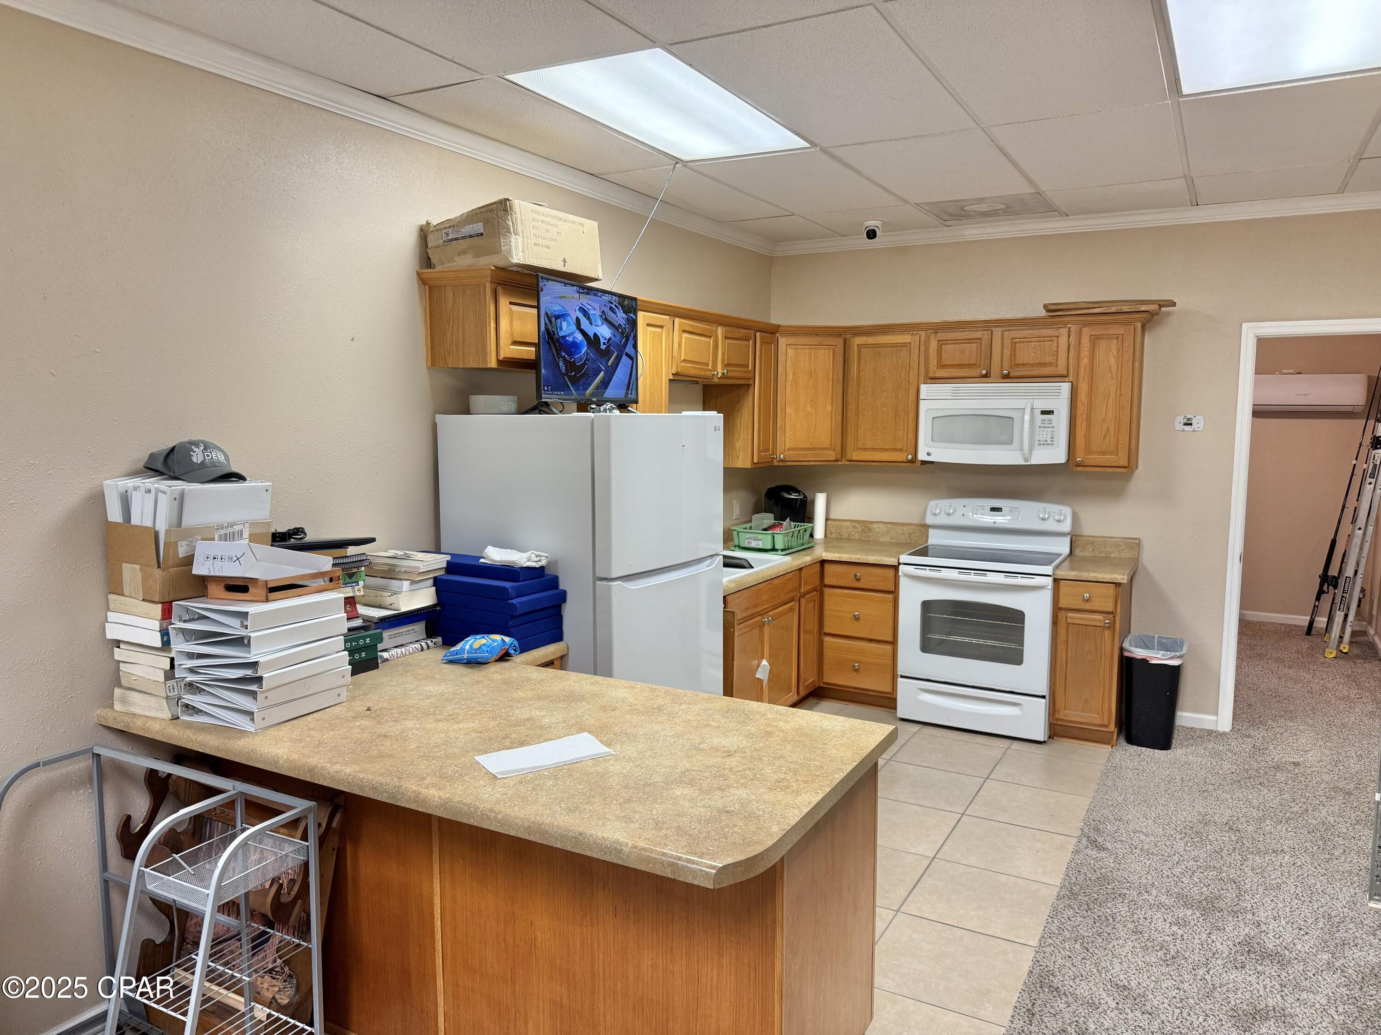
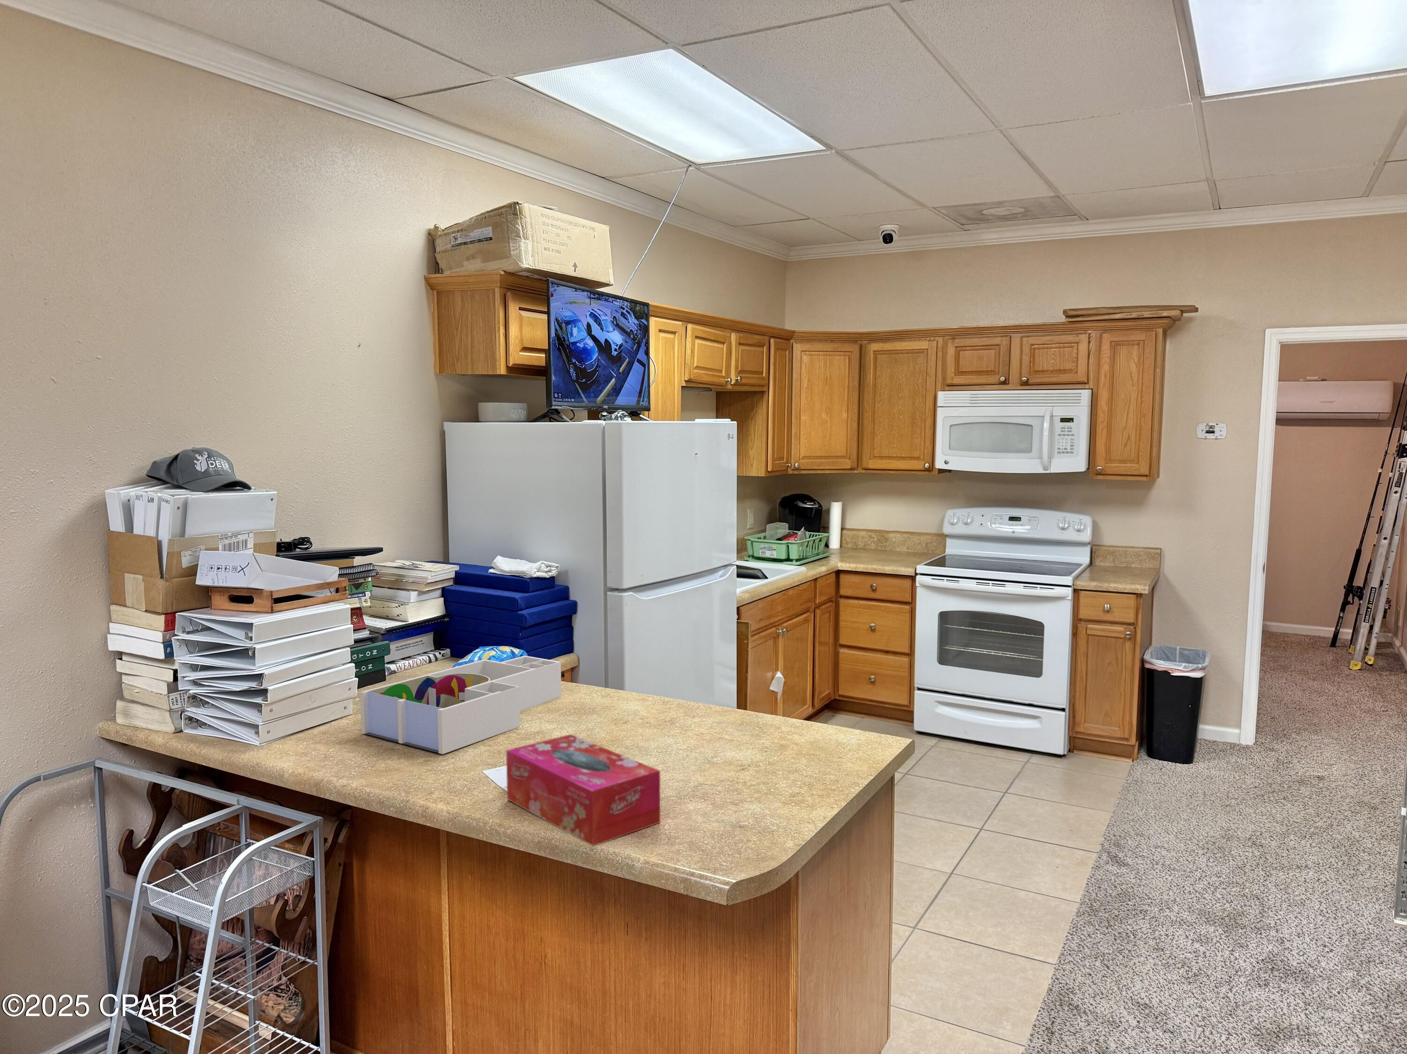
+ desk organizer (480, 698)
+ tissue box (581, 785)
